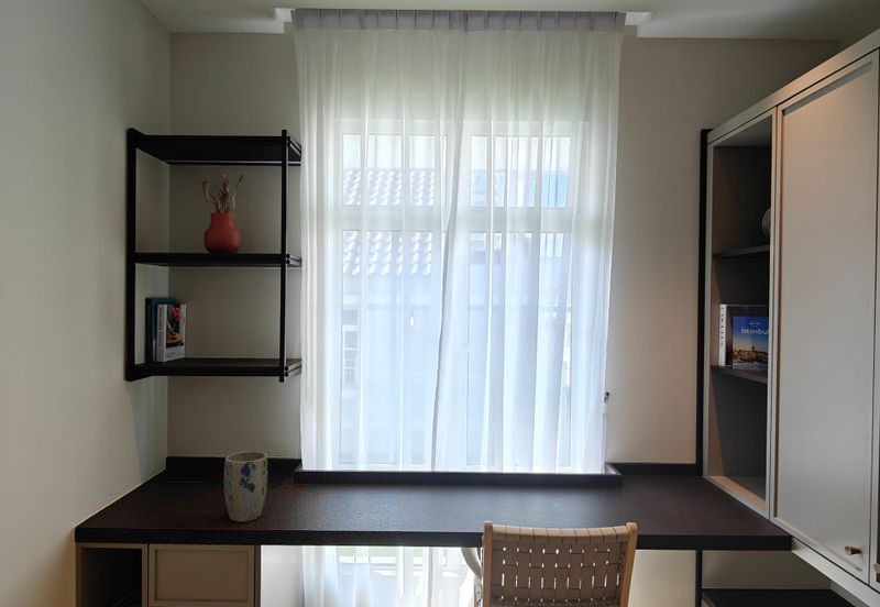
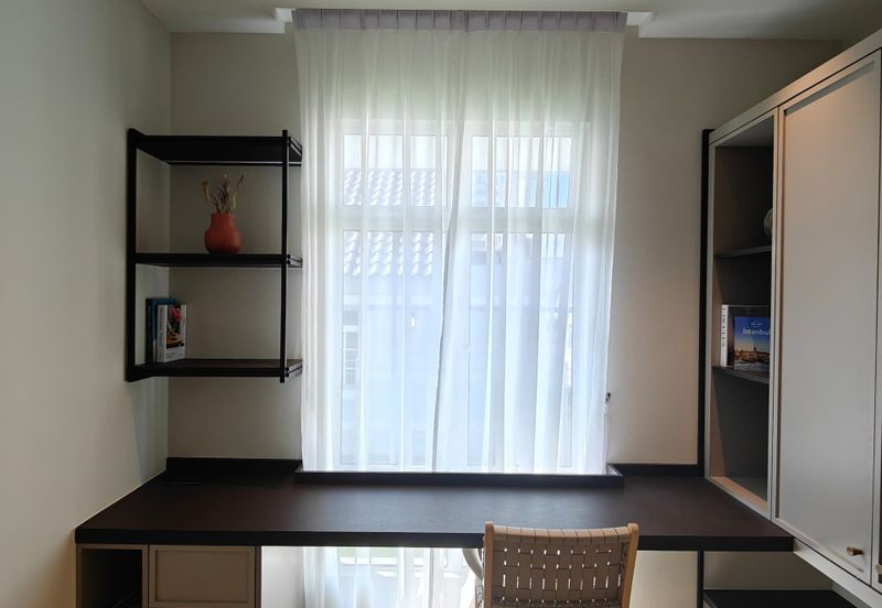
- plant pot (245, 486)
